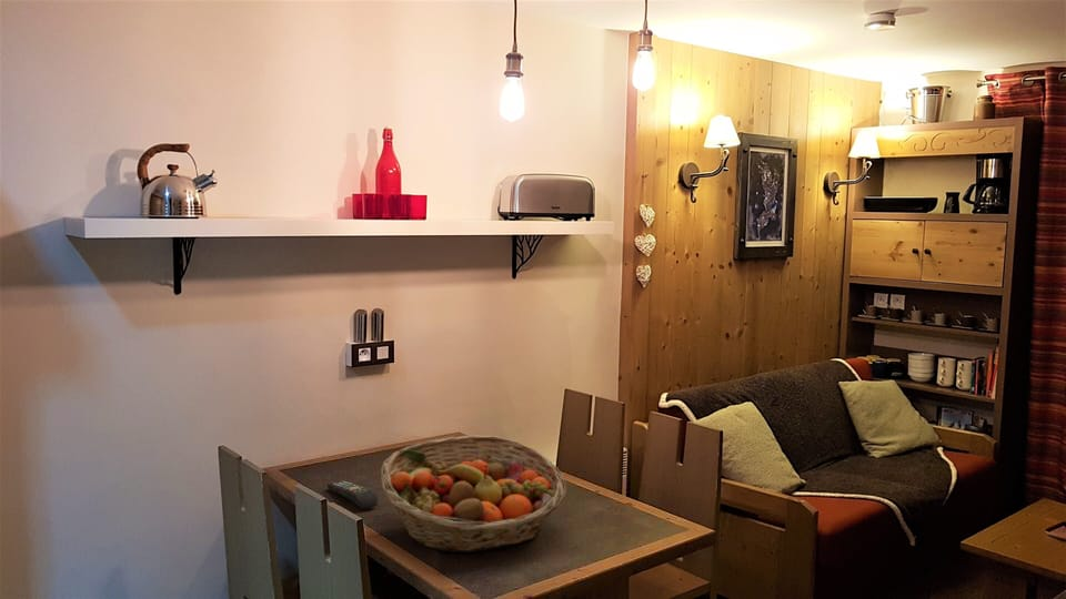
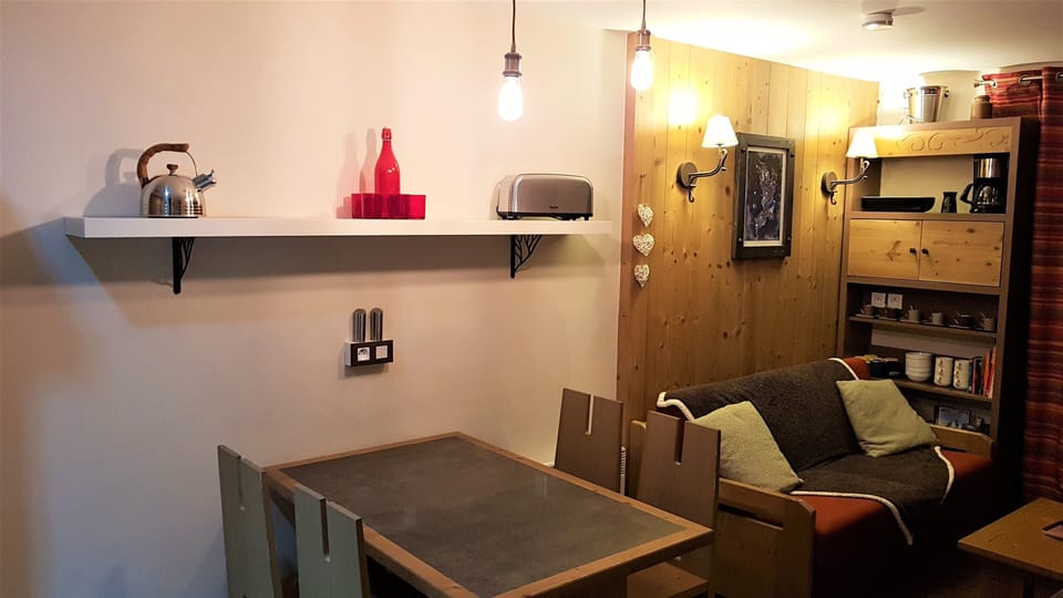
- fruit basket (473, 491)
- remote control (352, 491)
